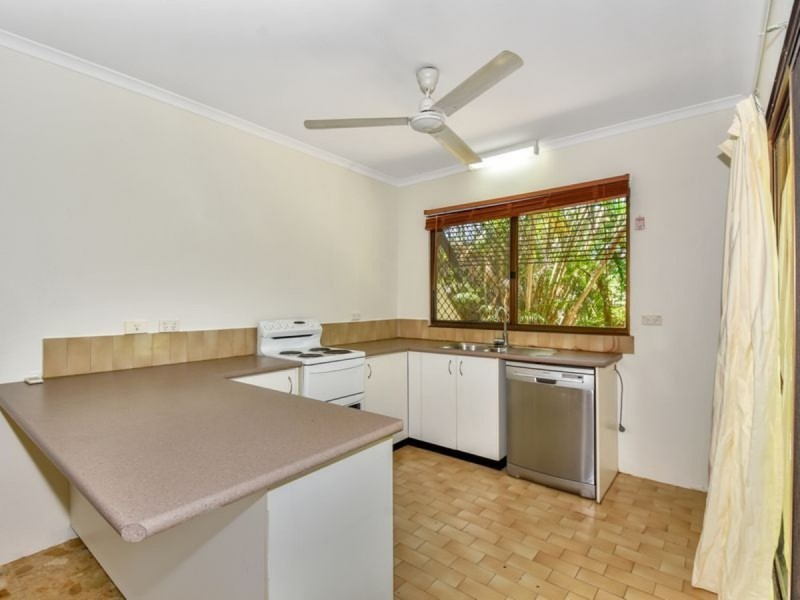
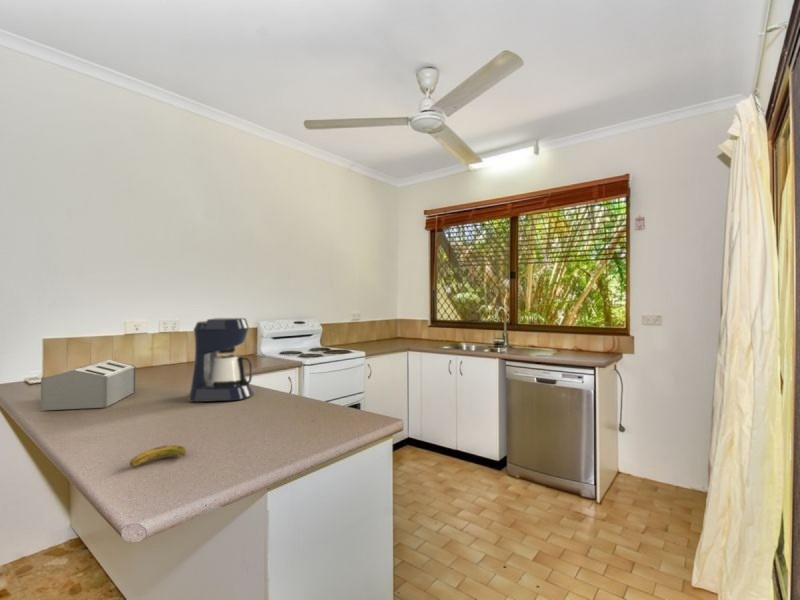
+ coffee maker (221, 357)
+ banana (158, 455)
+ toaster (92, 382)
